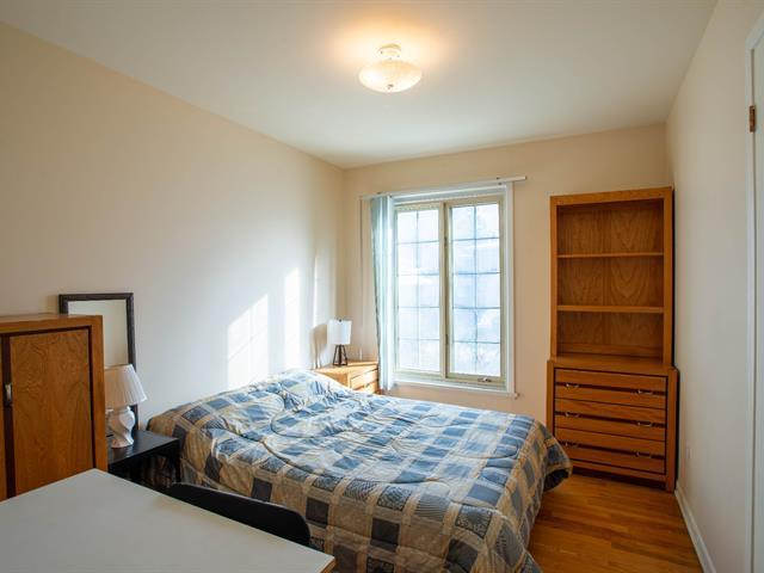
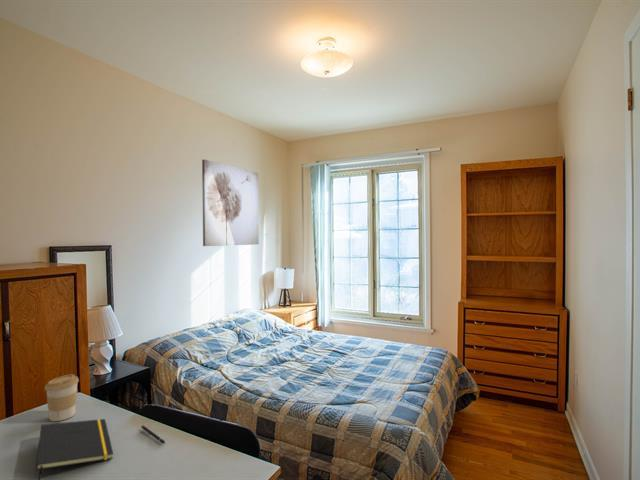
+ pen (153, 434)
+ coffee cup (62, 396)
+ notepad (75, 440)
+ wall art (233, 206)
